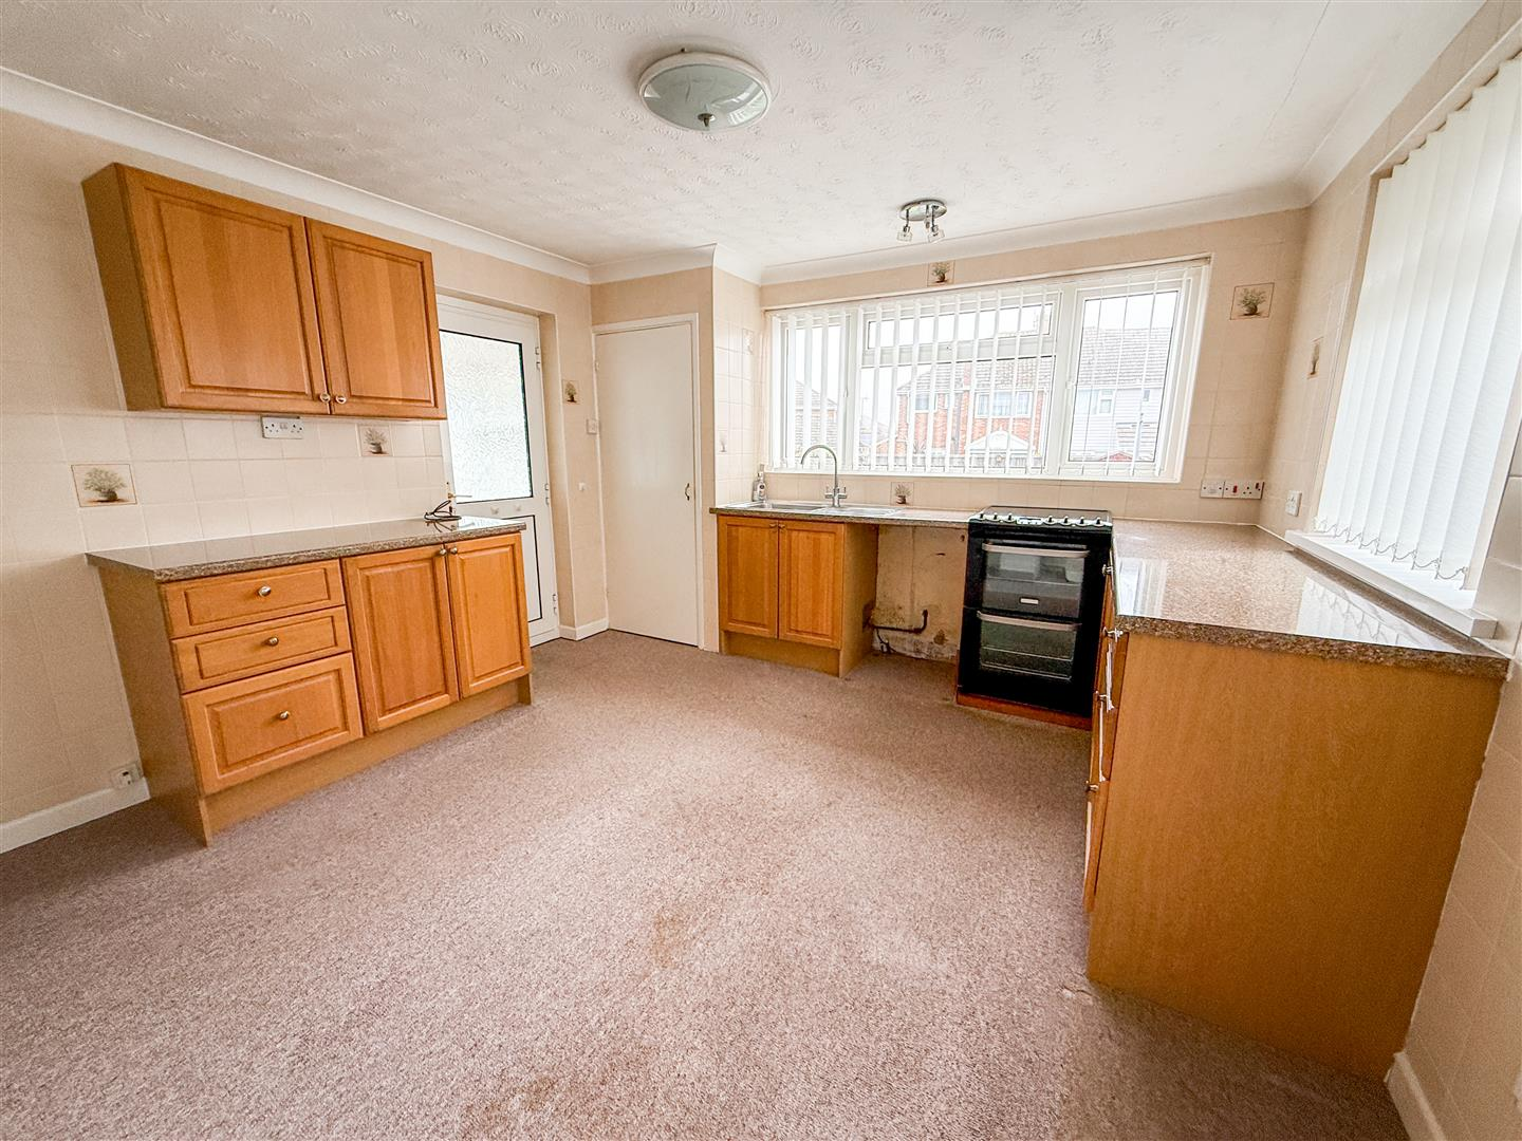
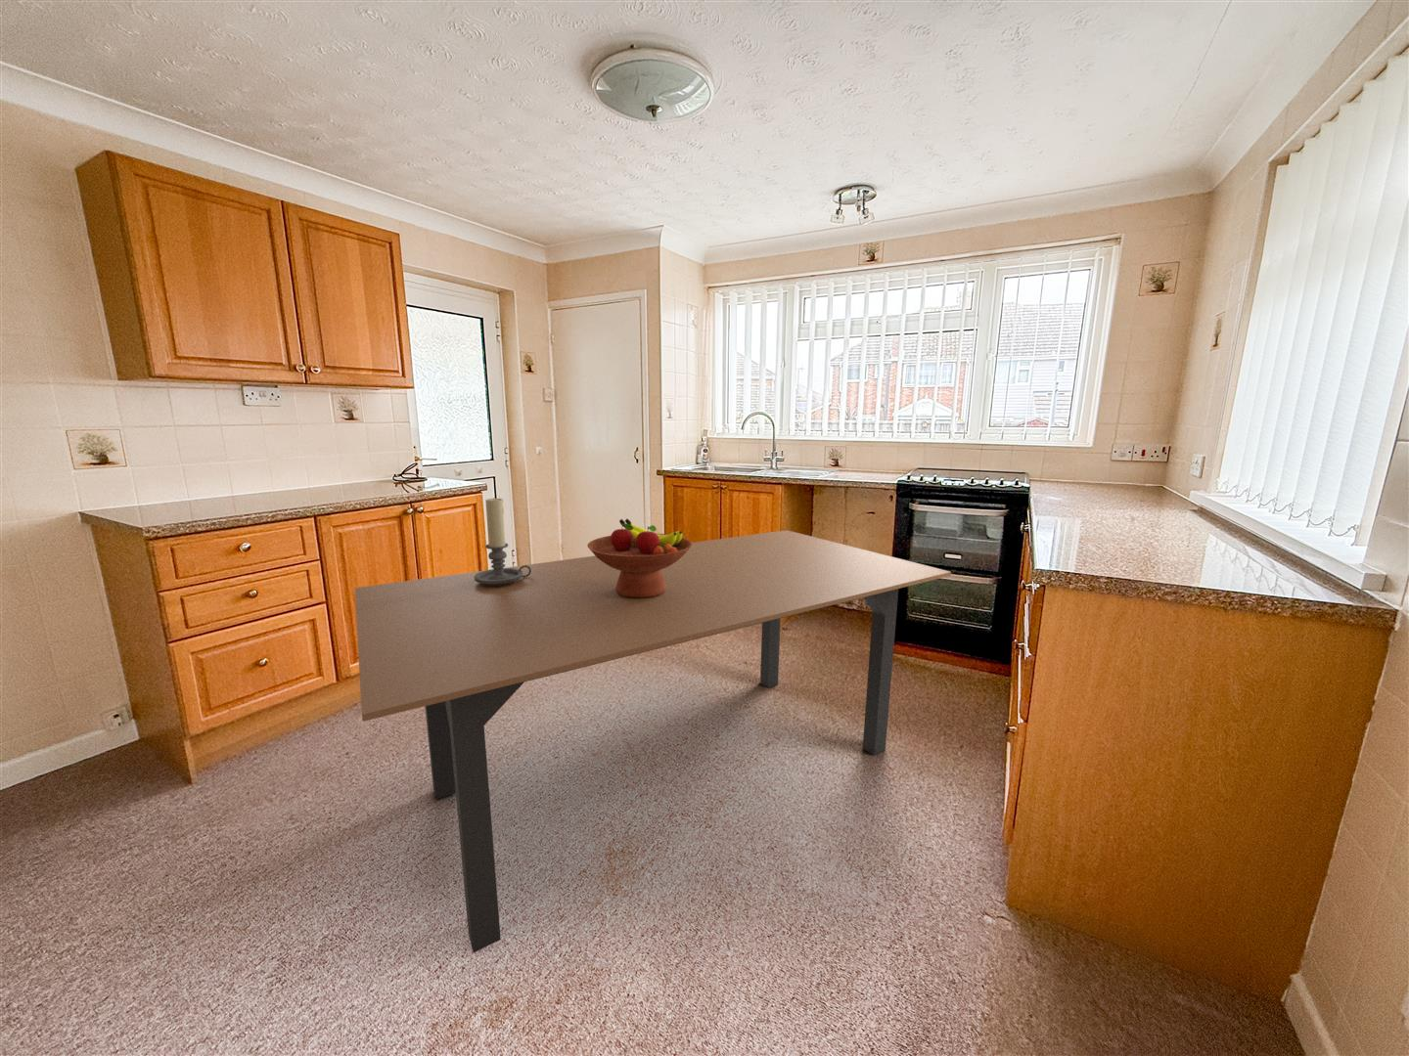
+ dining table (666, 647)
+ fruit bowl (640, 557)
+ candle holder (501, 539)
